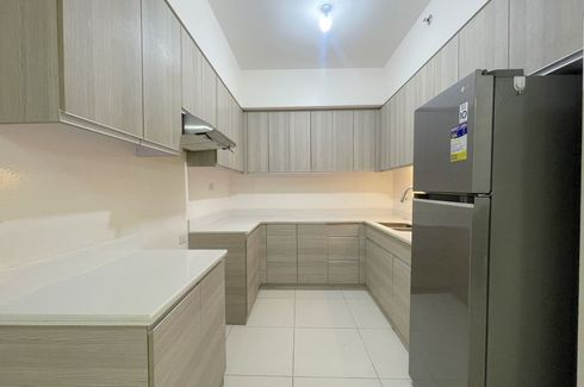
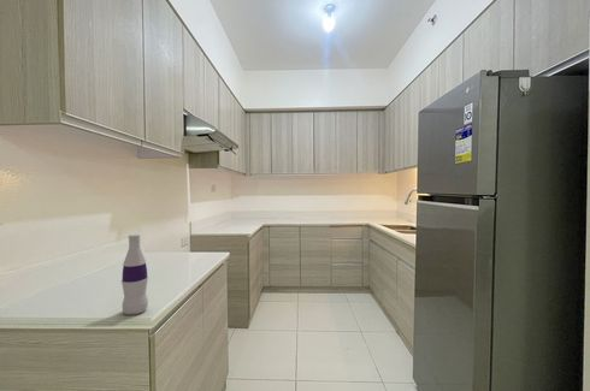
+ bottle (135, 272)
